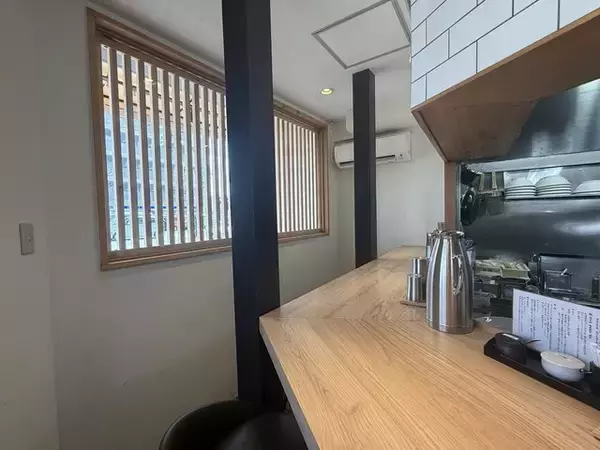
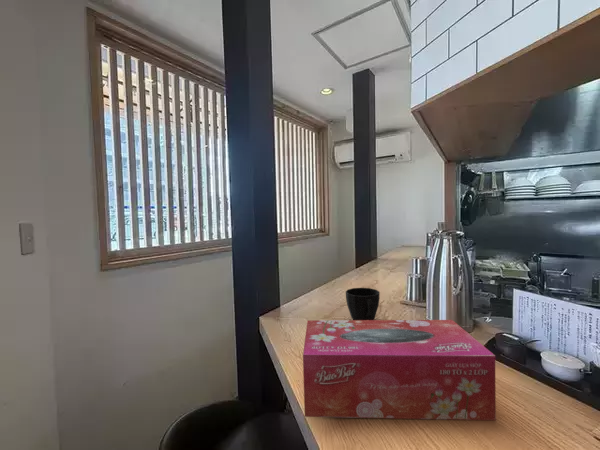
+ cup (362, 306)
+ tissue box (386, 362)
